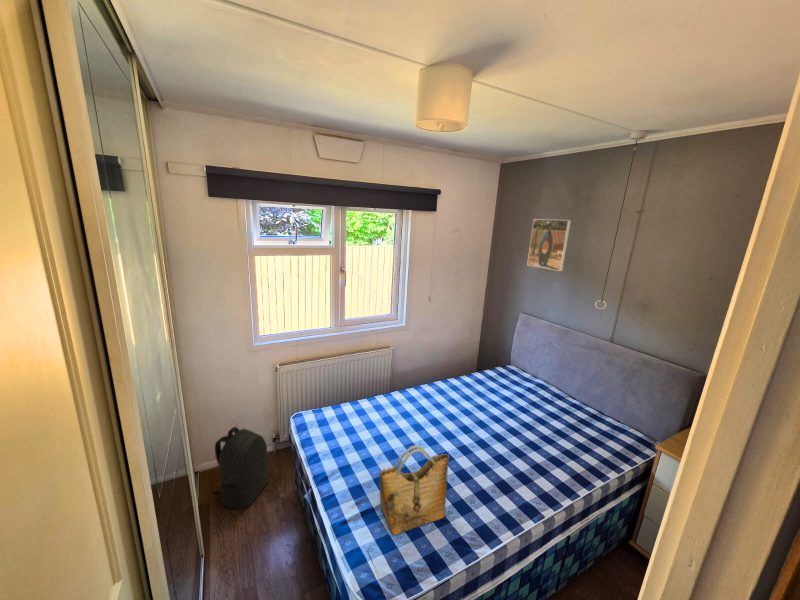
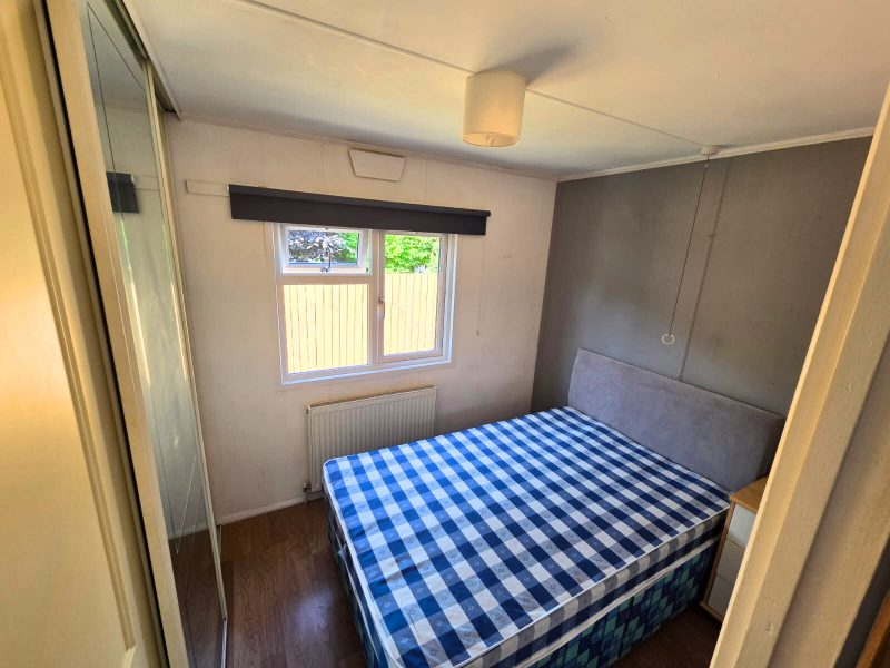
- backpack (238, 461)
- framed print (547, 244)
- grocery bag (414, 480)
